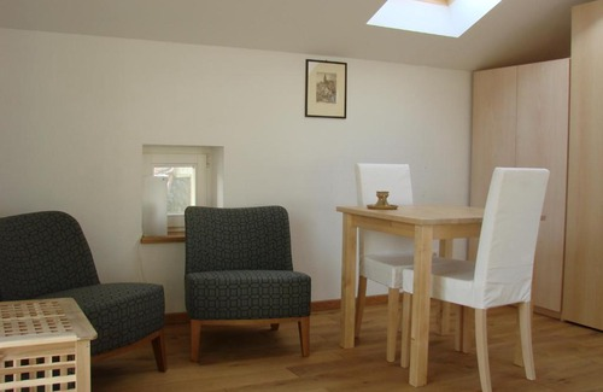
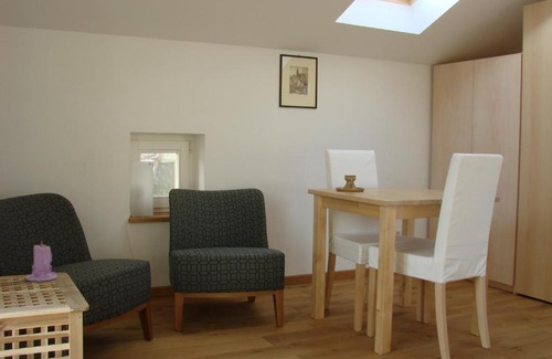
+ candle (41, 258)
